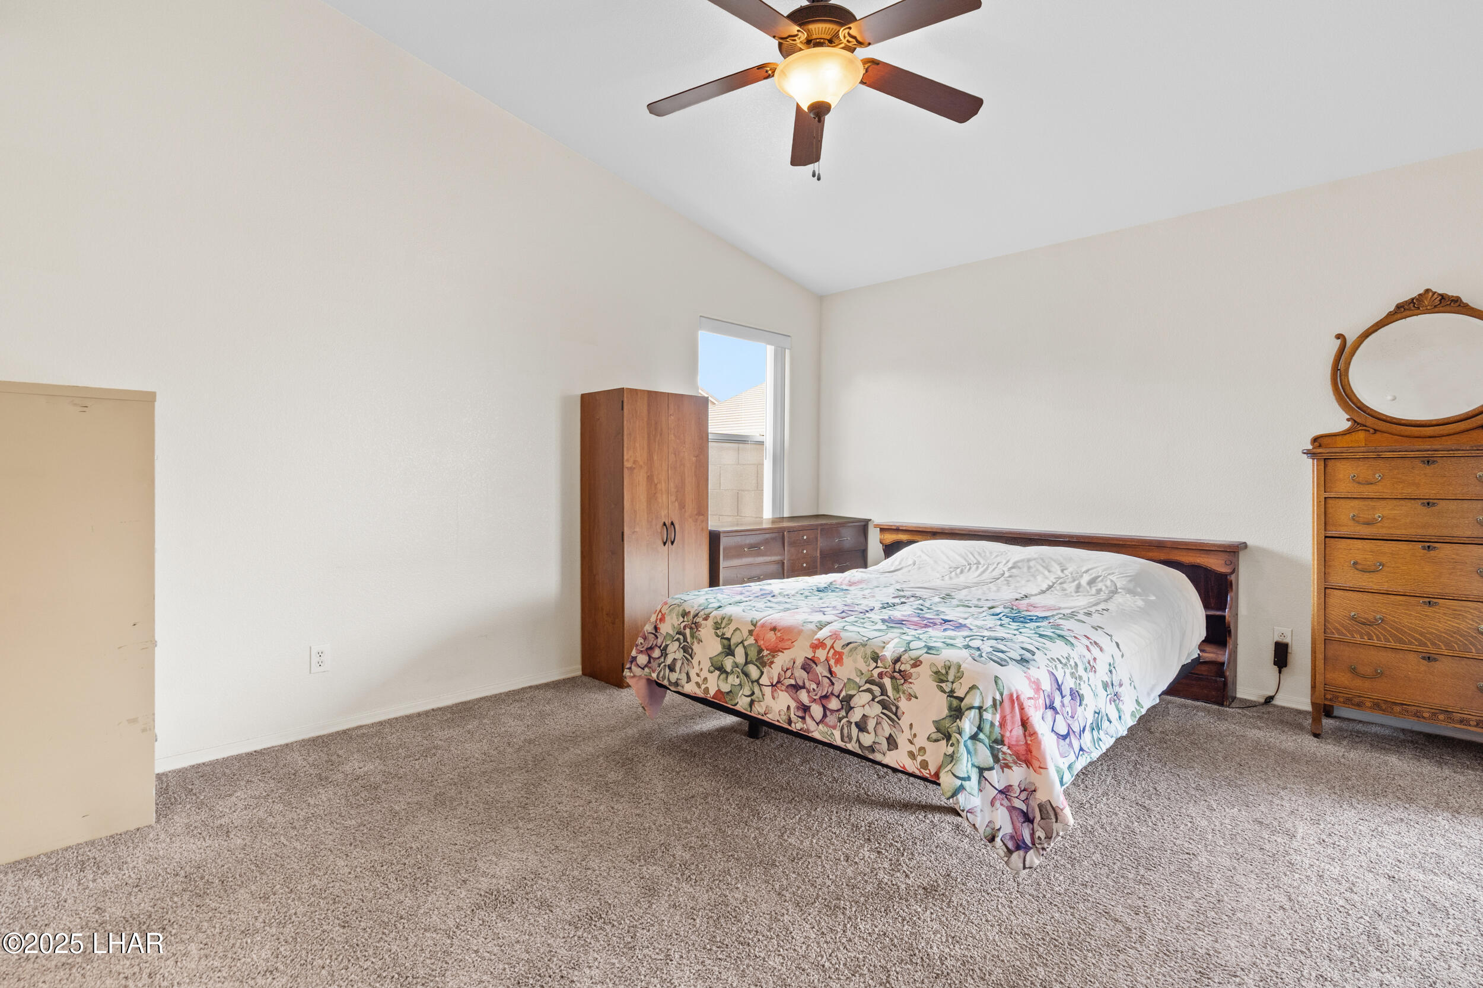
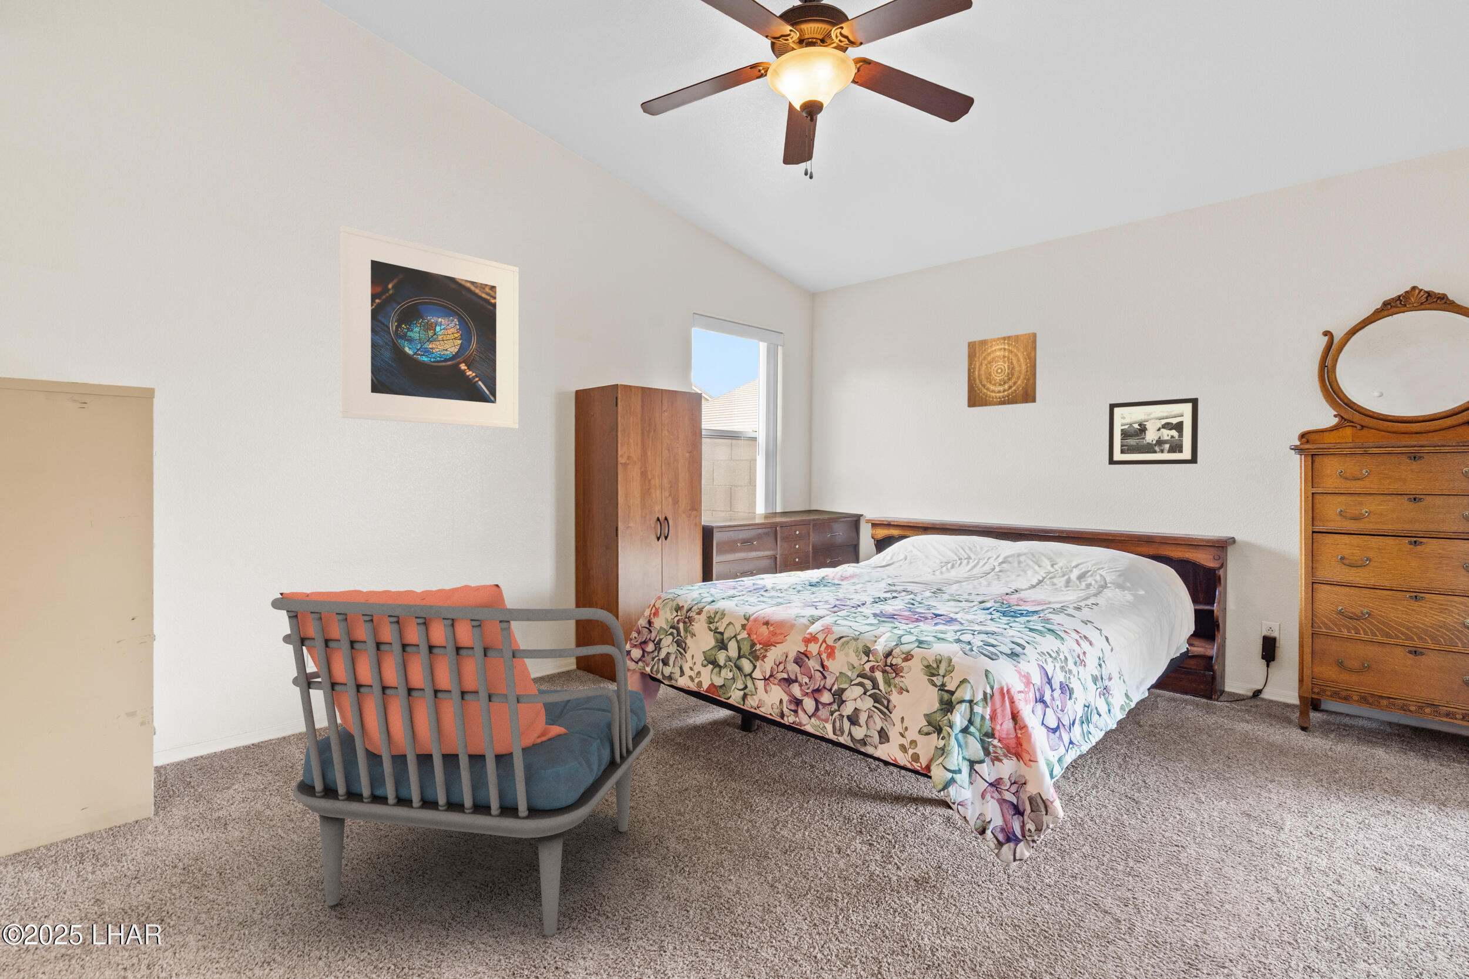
+ wall art (1001, 371)
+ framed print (436, 335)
+ picture frame (1152, 433)
+ armchair (486, 717)
